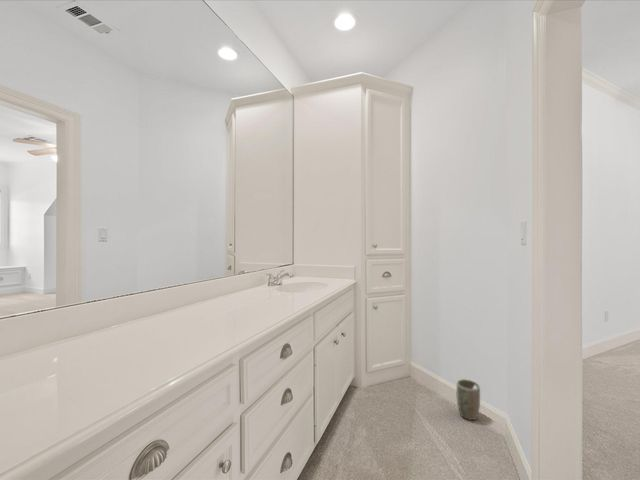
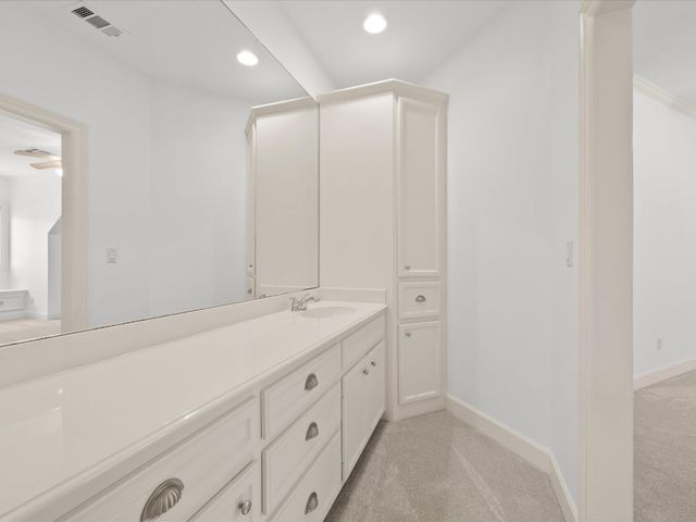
- plant pot (468, 399)
